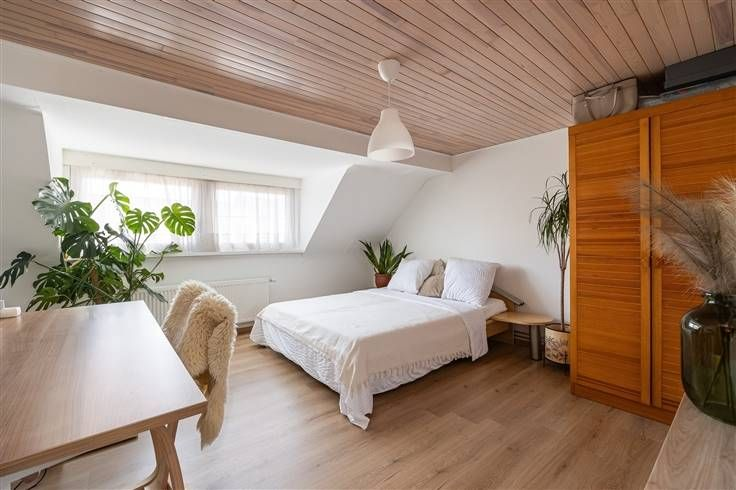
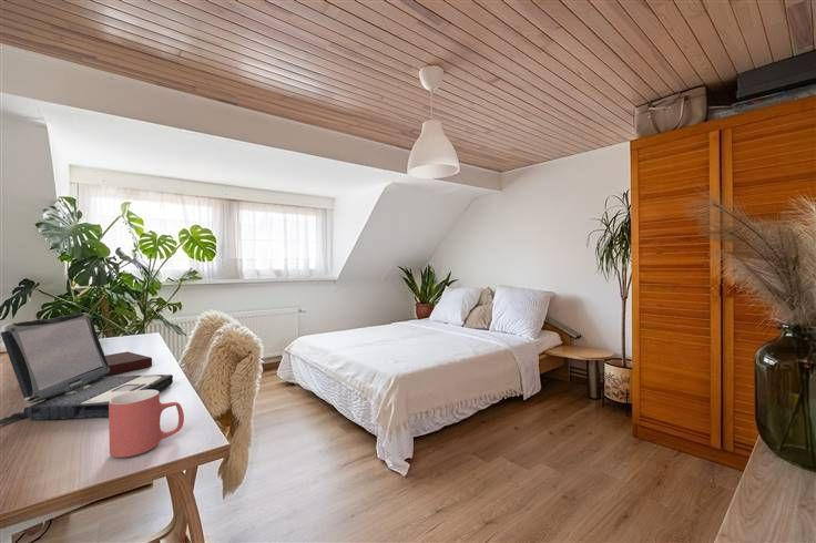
+ laptop (93, 359)
+ mug (149, 418)
+ notebook (108, 363)
